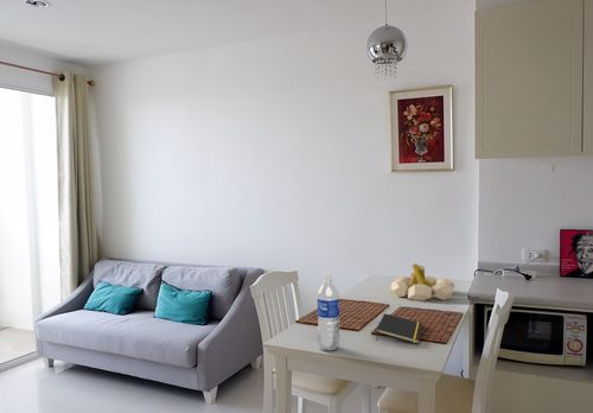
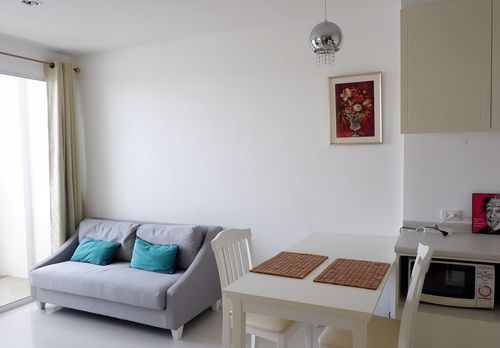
- water bottle (327, 311)
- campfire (422, 279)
- notepad (400, 326)
